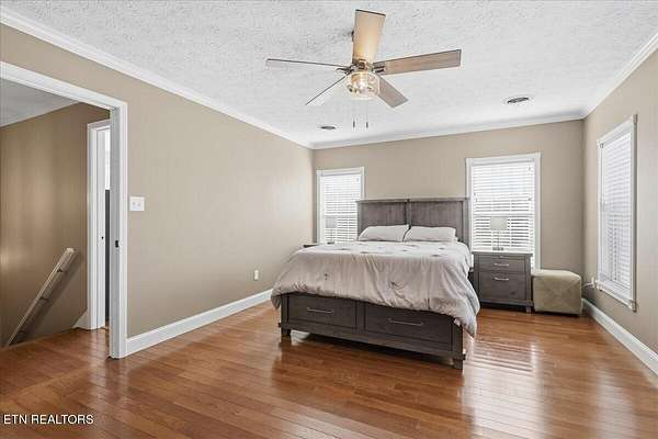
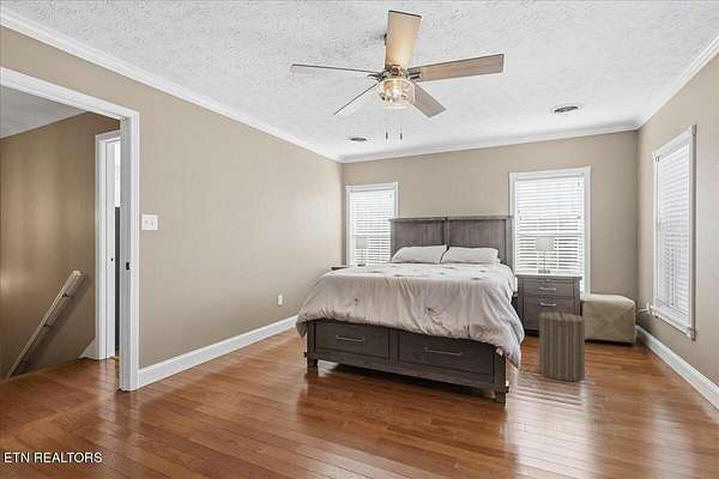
+ laundry hamper (561, 340)
